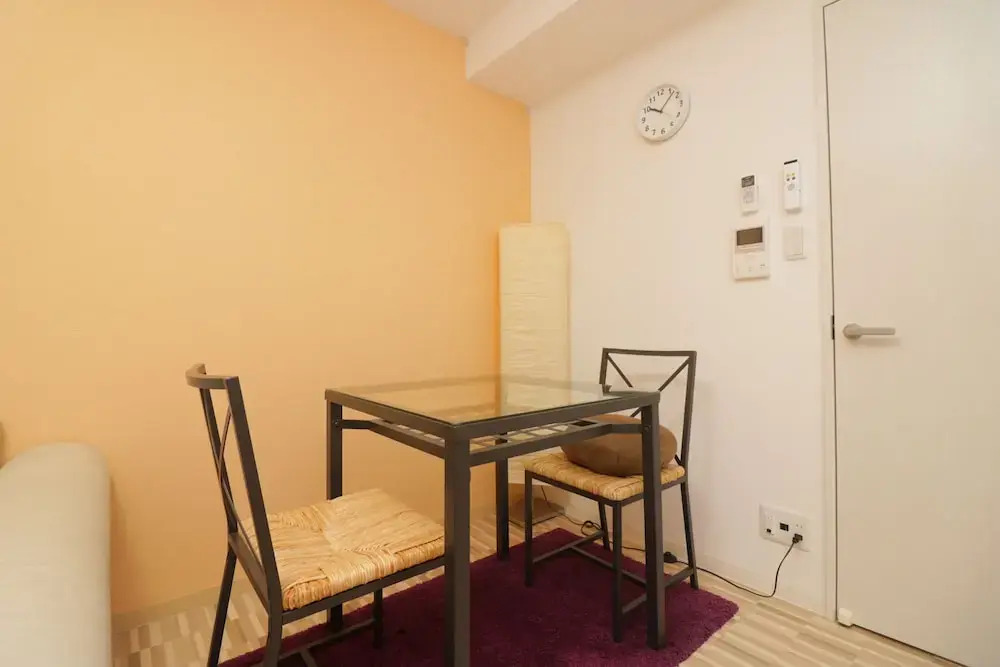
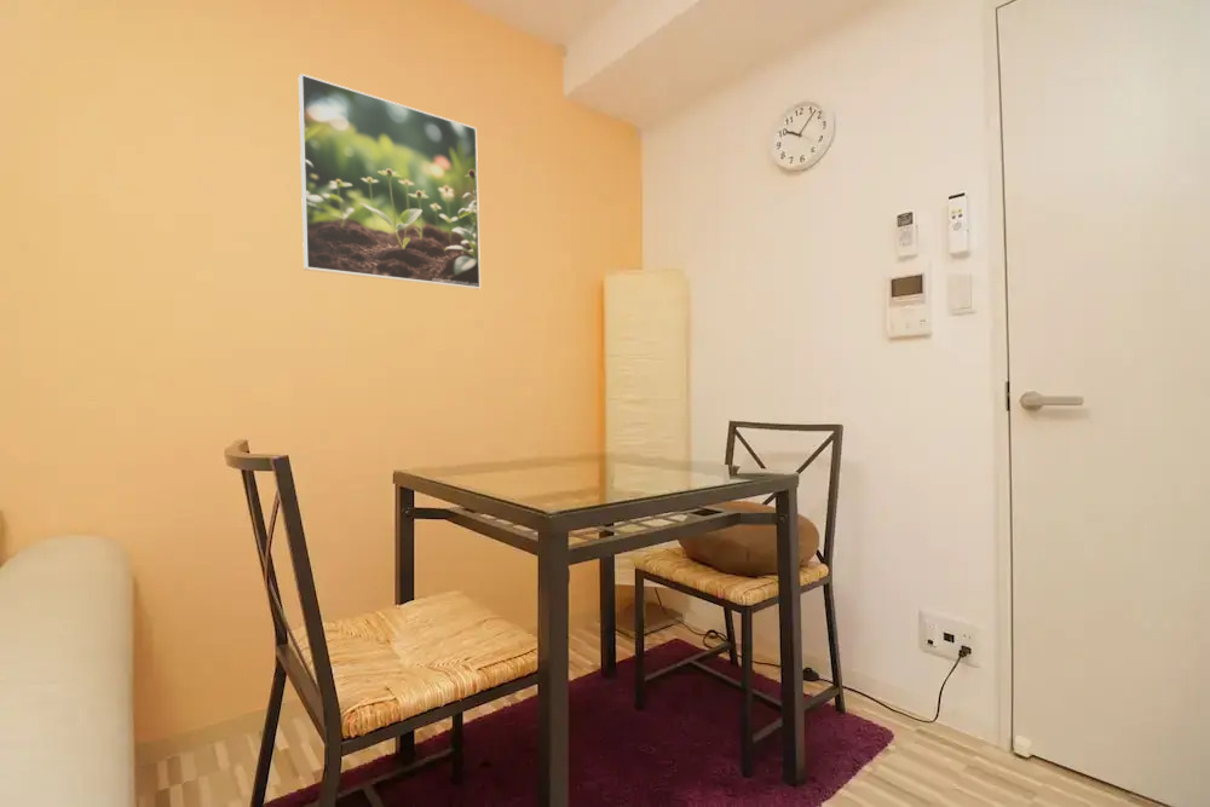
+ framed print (397, 192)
